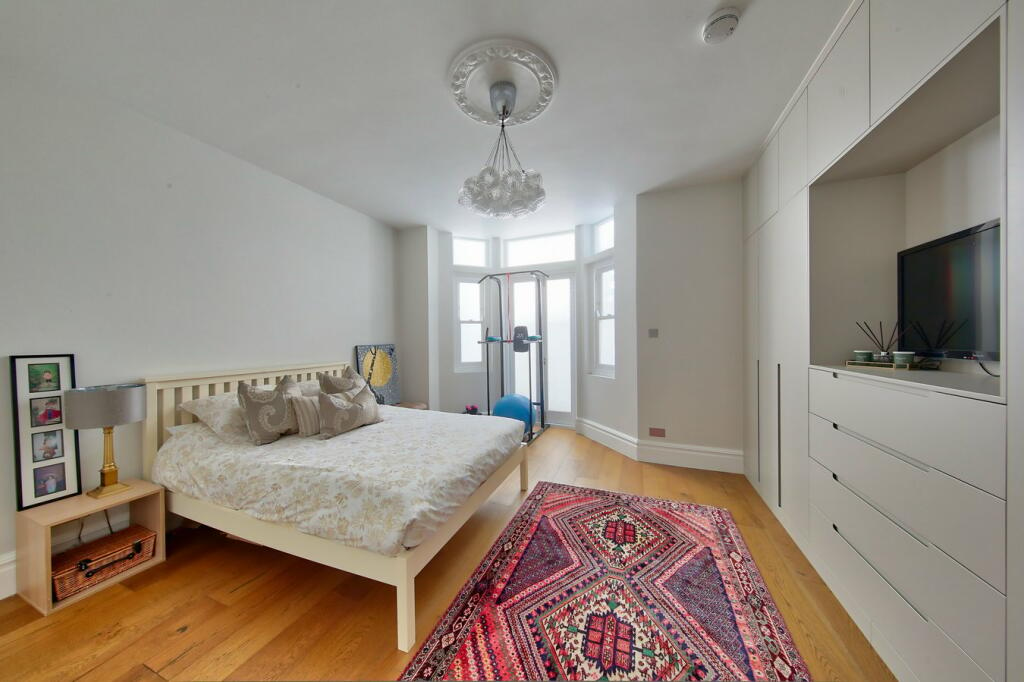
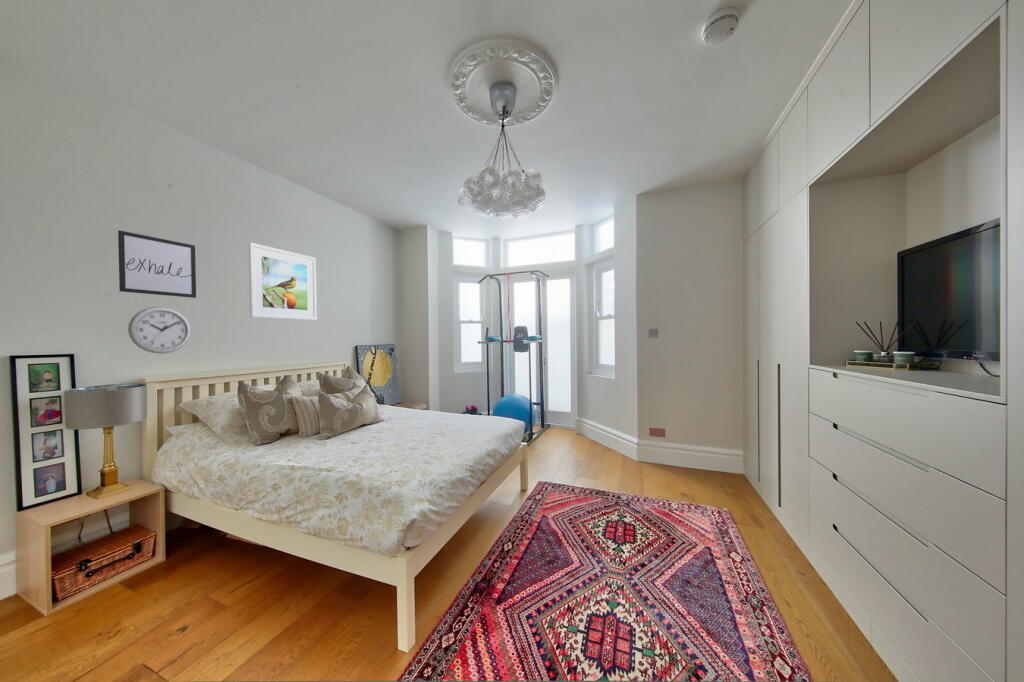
+ wall art (160, 266)
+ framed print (285, 284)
+ wall clock (162, 330)
